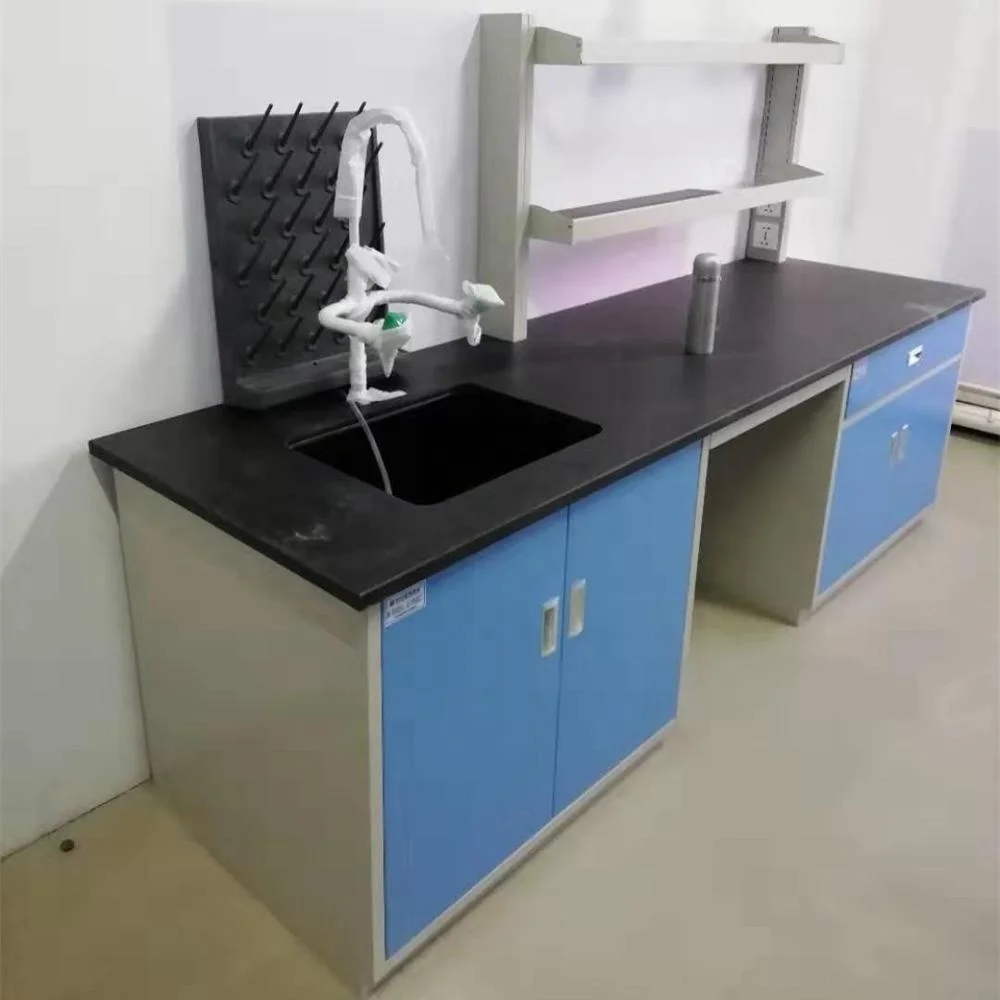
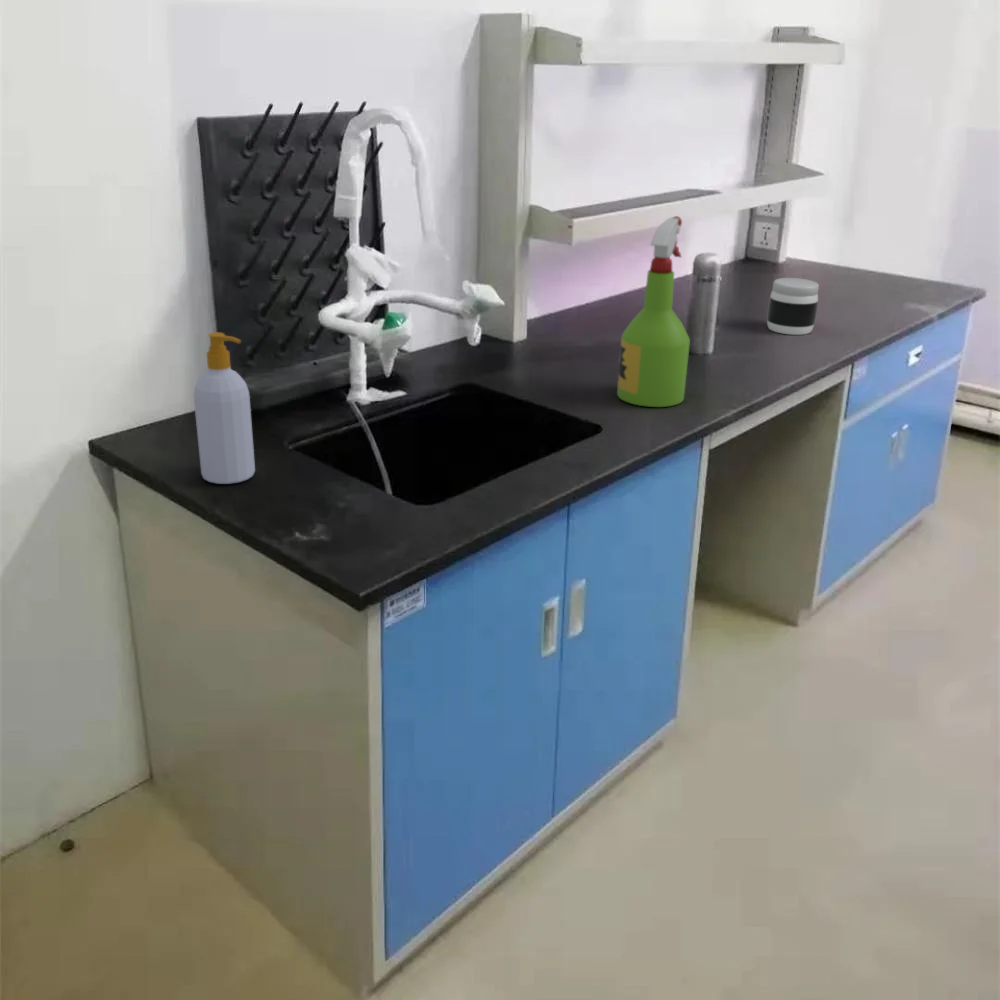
+ jar (792, 306)
+ soap bottle (224, 406)
+ spray bottle (661, 309)
